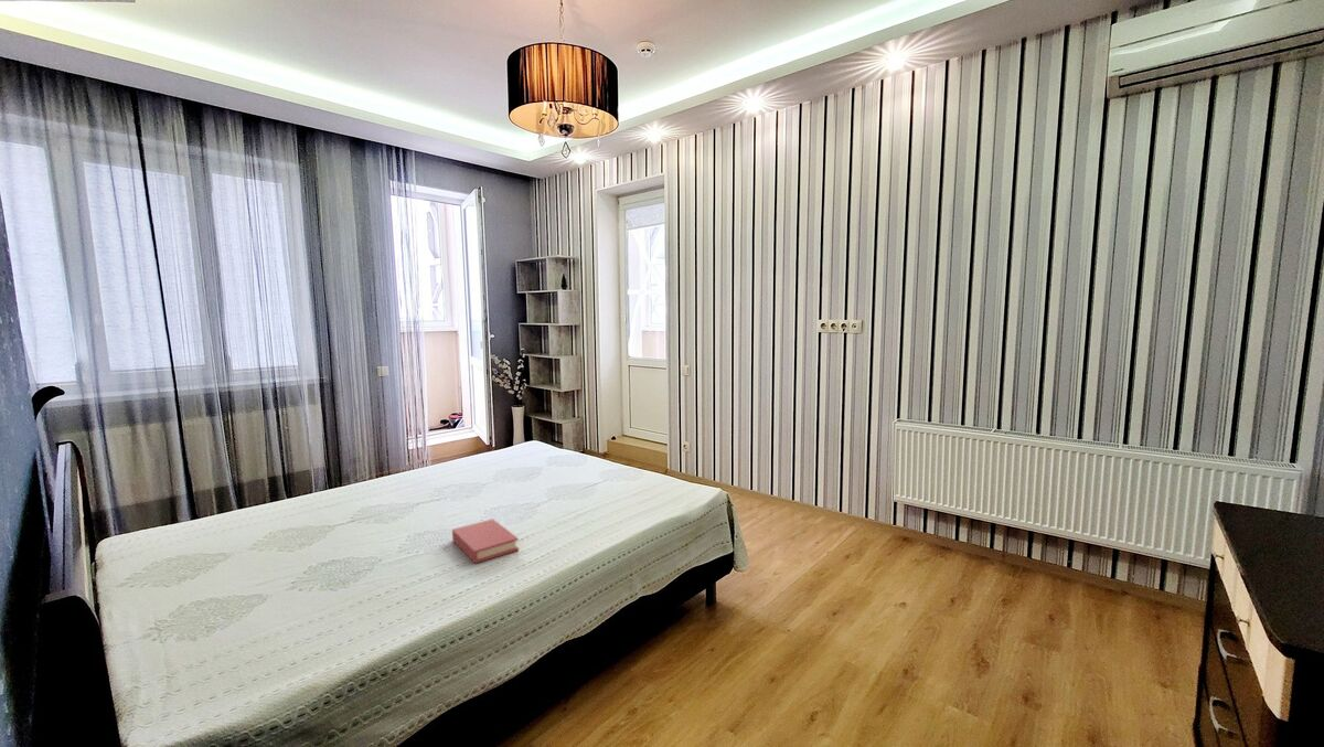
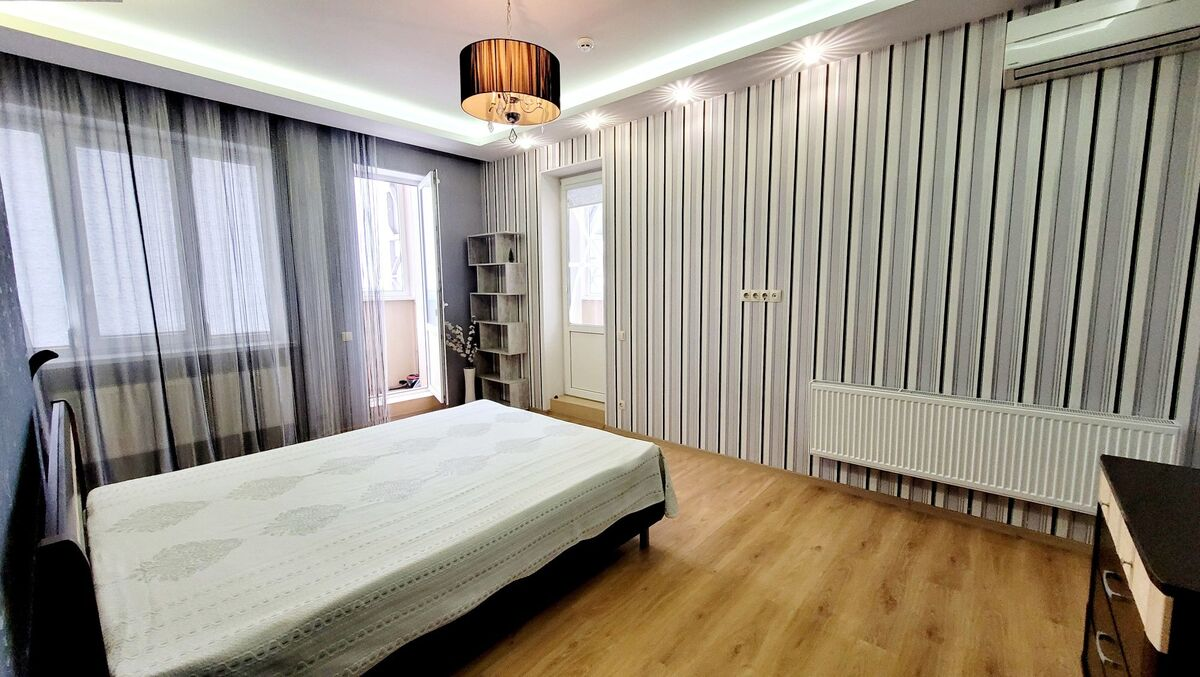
- book (484, 540)
